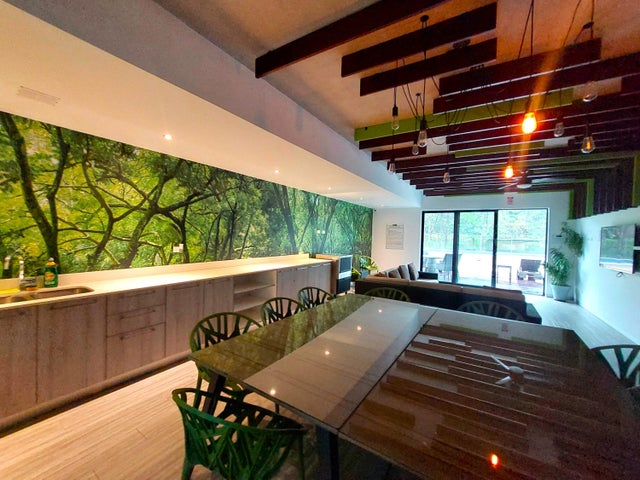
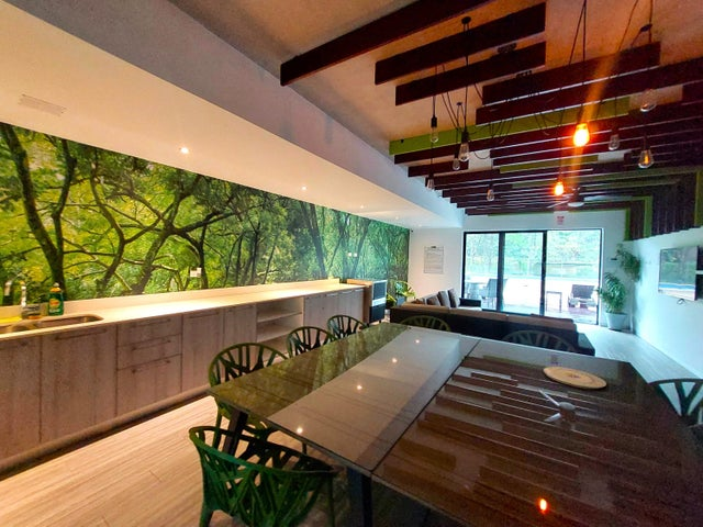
+ plate (572, 377)
